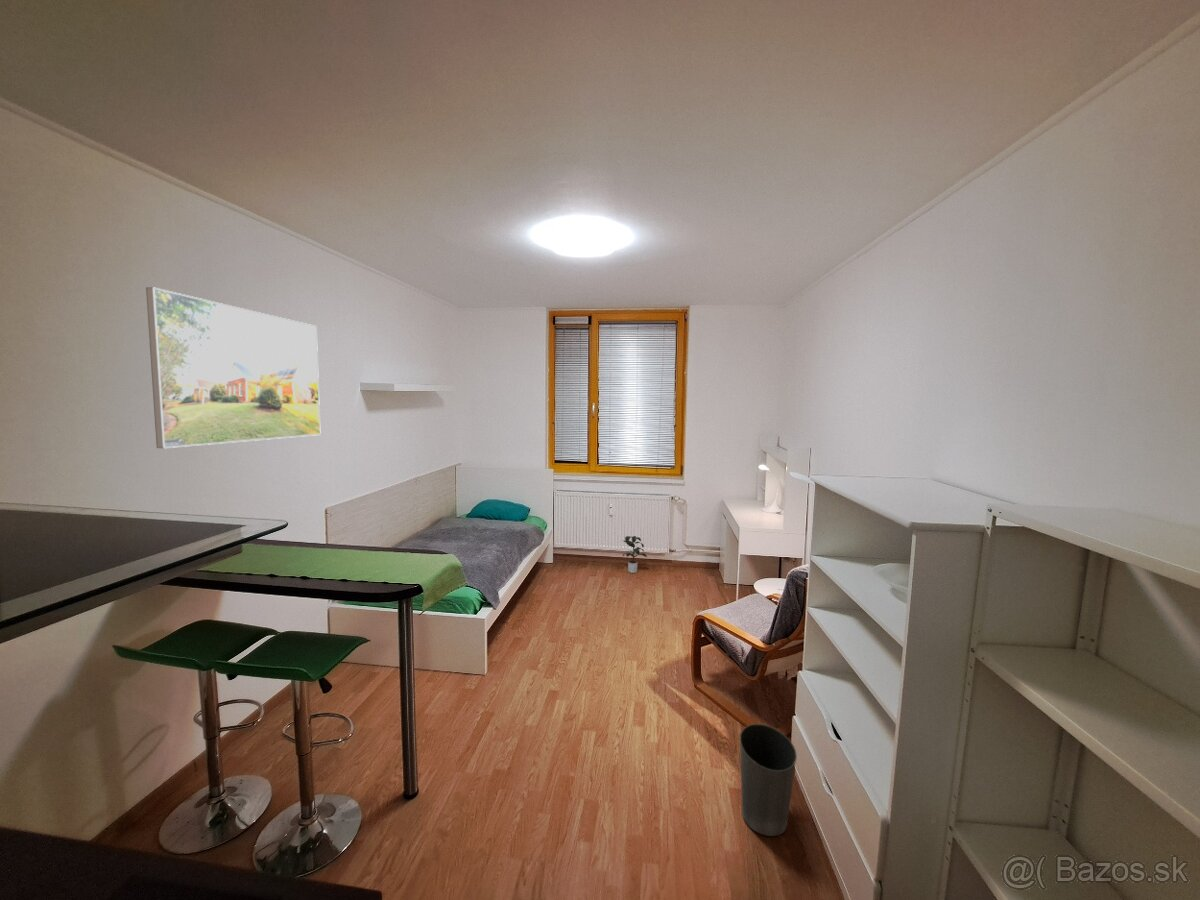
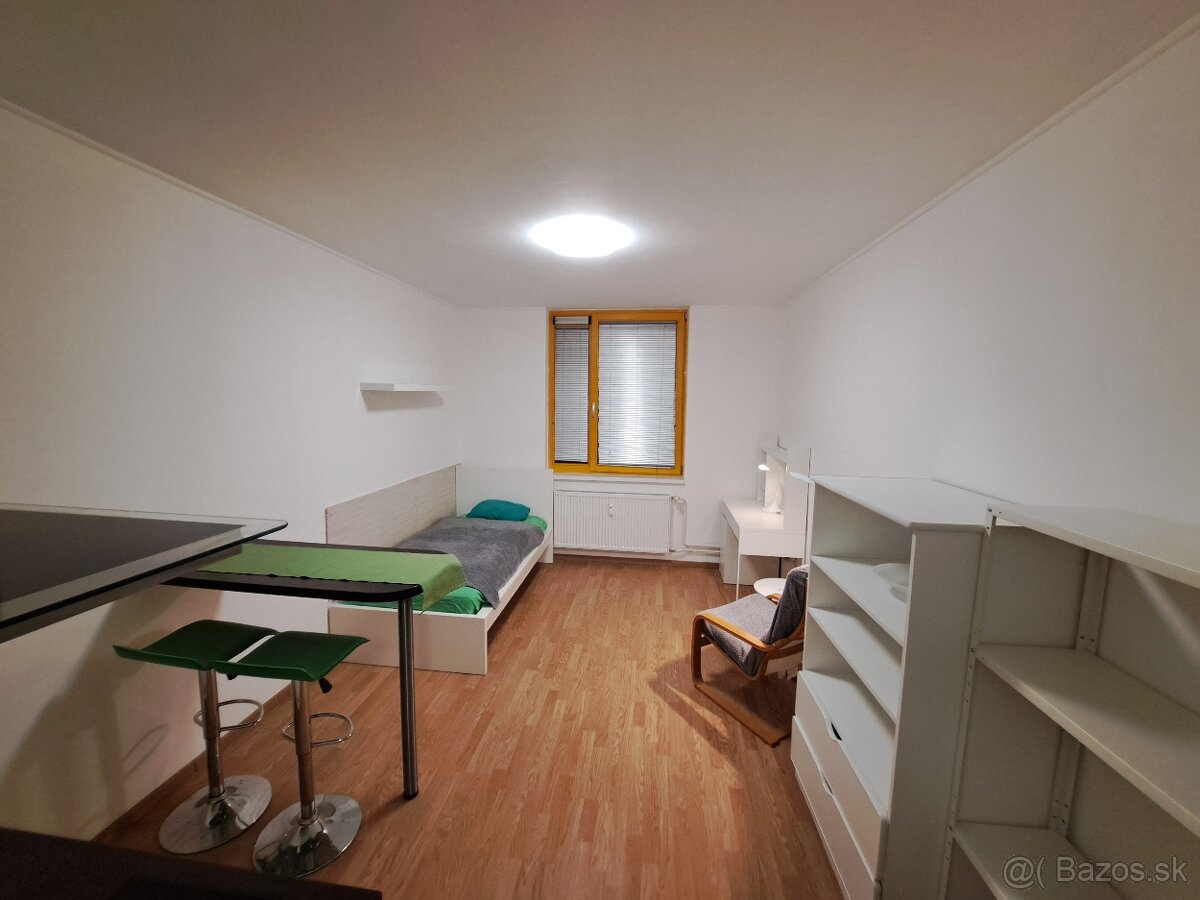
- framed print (251, 376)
- potted plant (636, 552)
- waste basket (765, 781)
